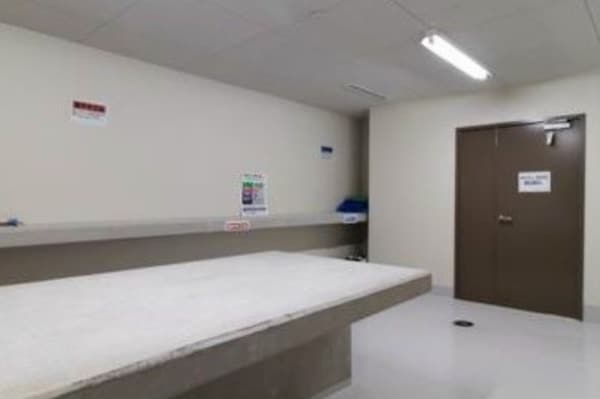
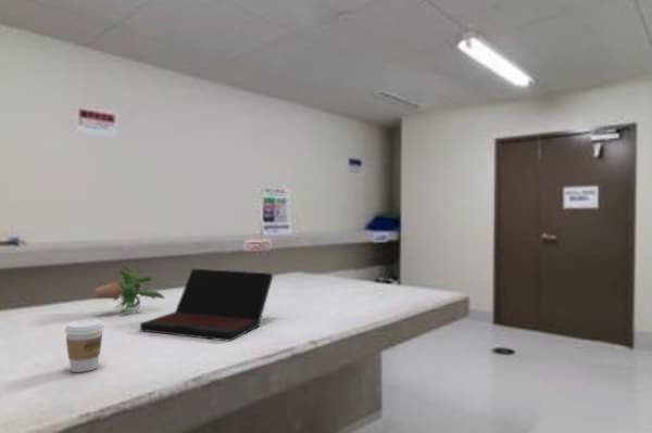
+ coffee cup (84, 344)
+ laptop (210, 300)
+ potted plant (123, 286)
